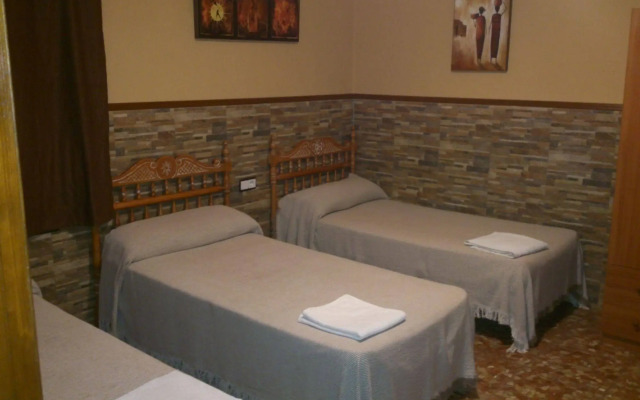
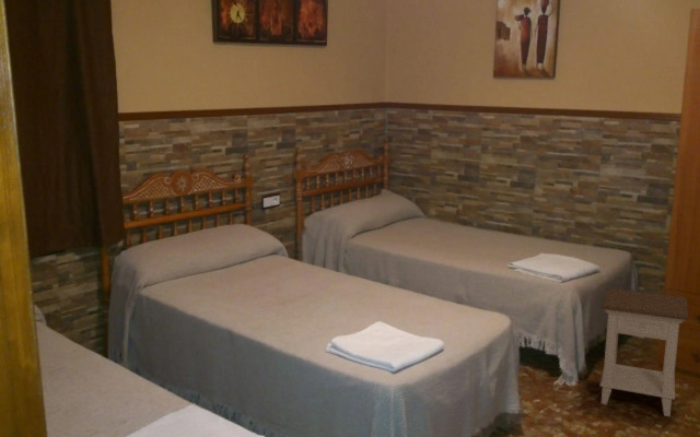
+ nightstand (644, 336)
